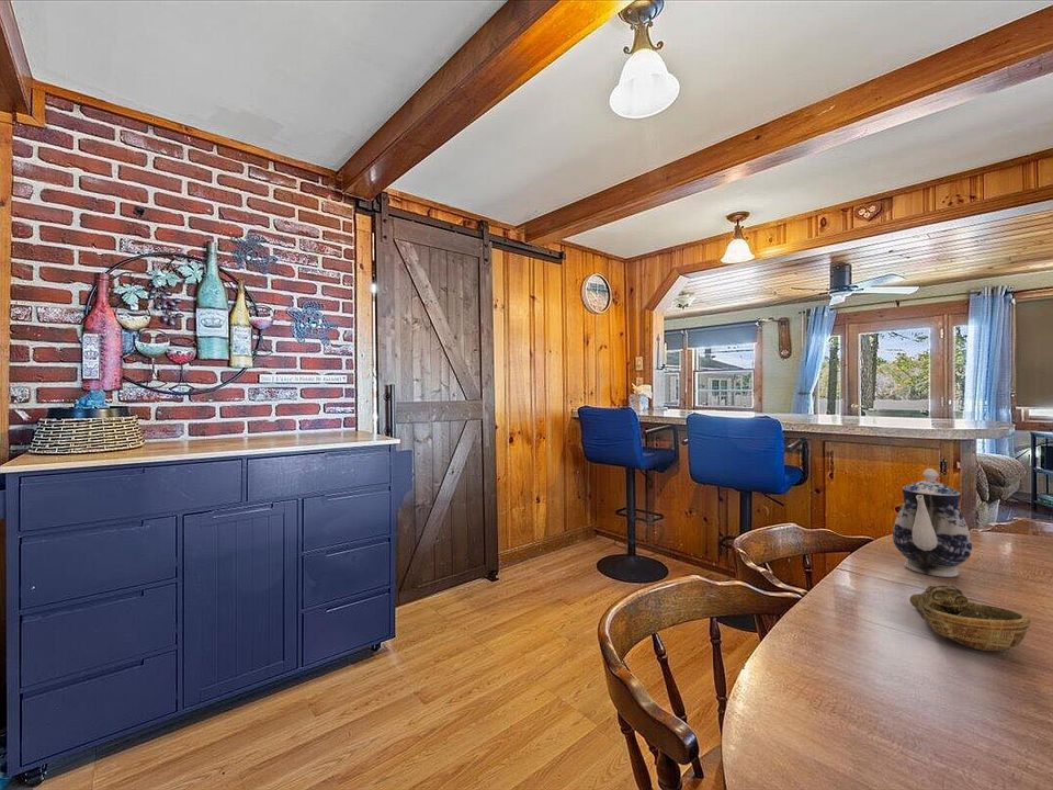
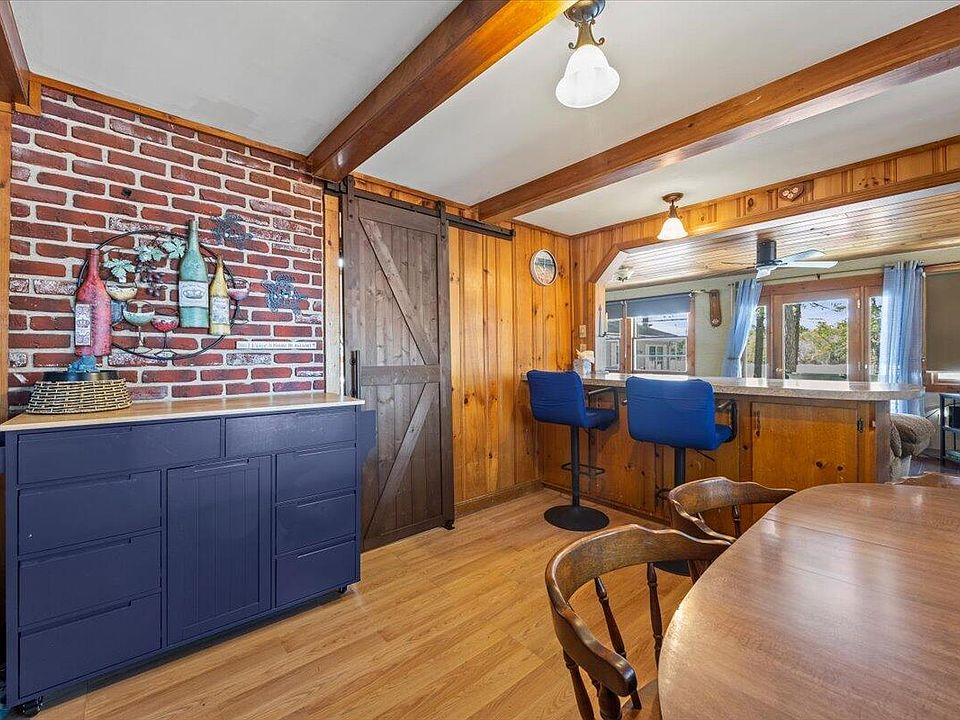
- teapot (930, 519)
- decorative bowl (954, 610)
